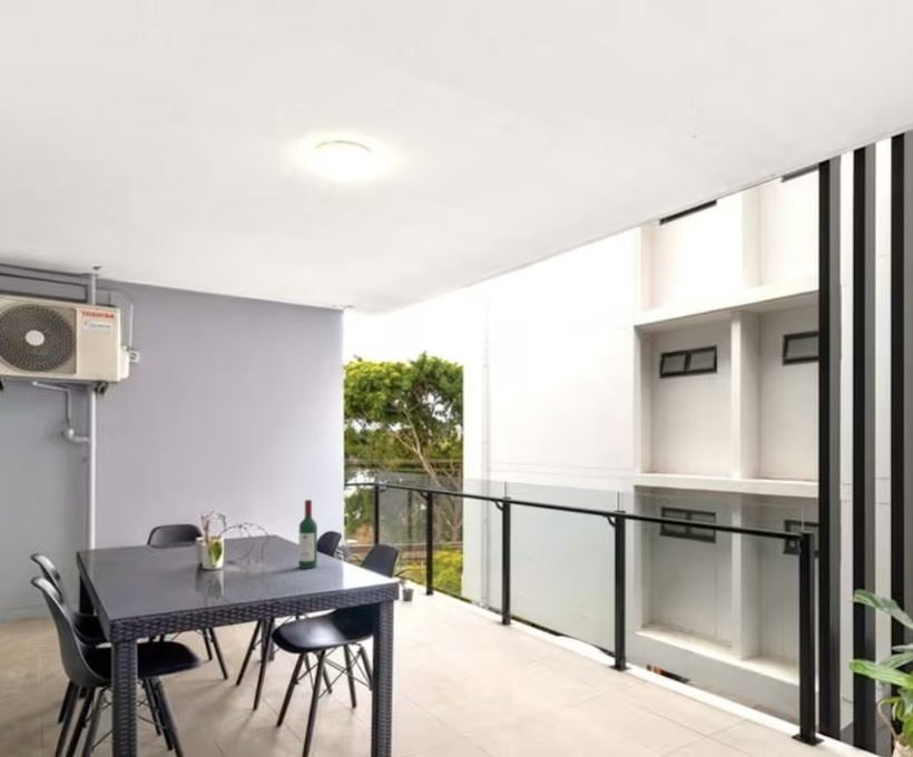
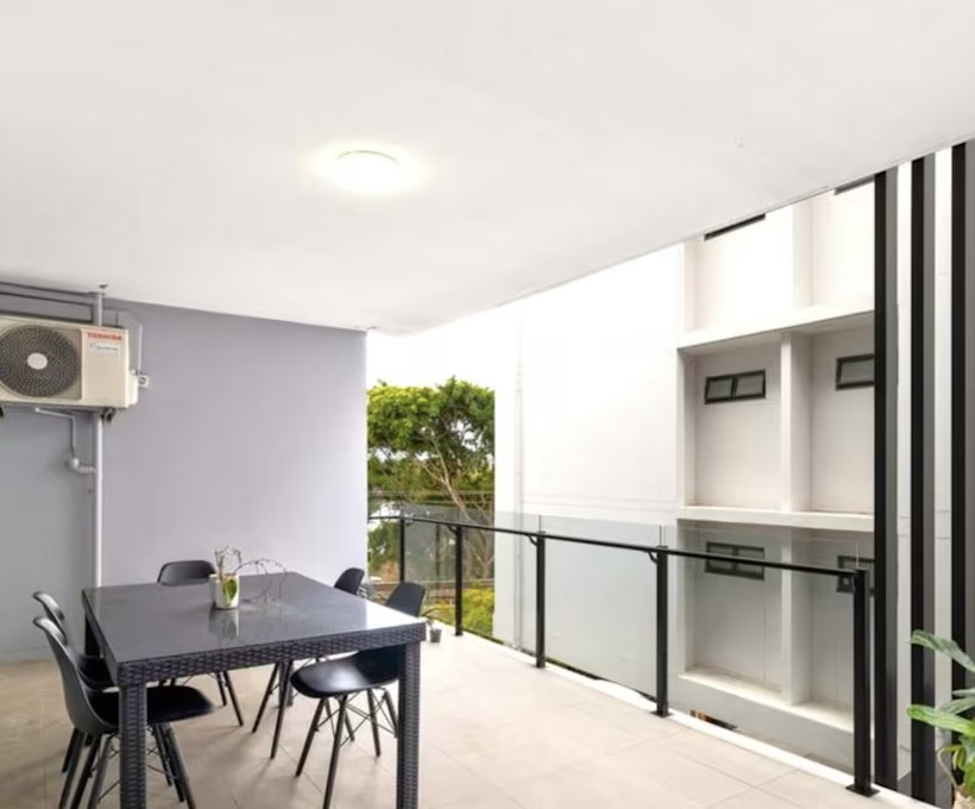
- wine bottle (307, 533)
